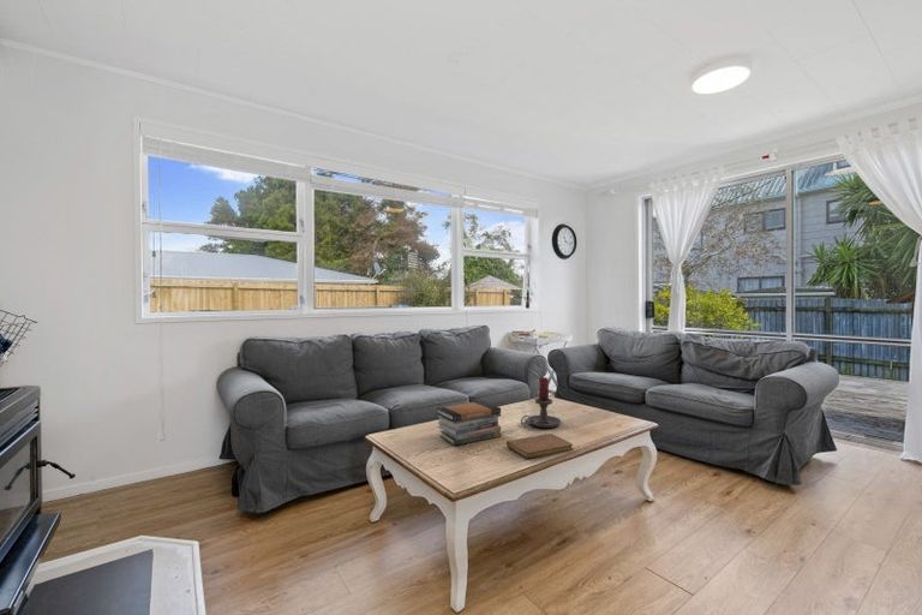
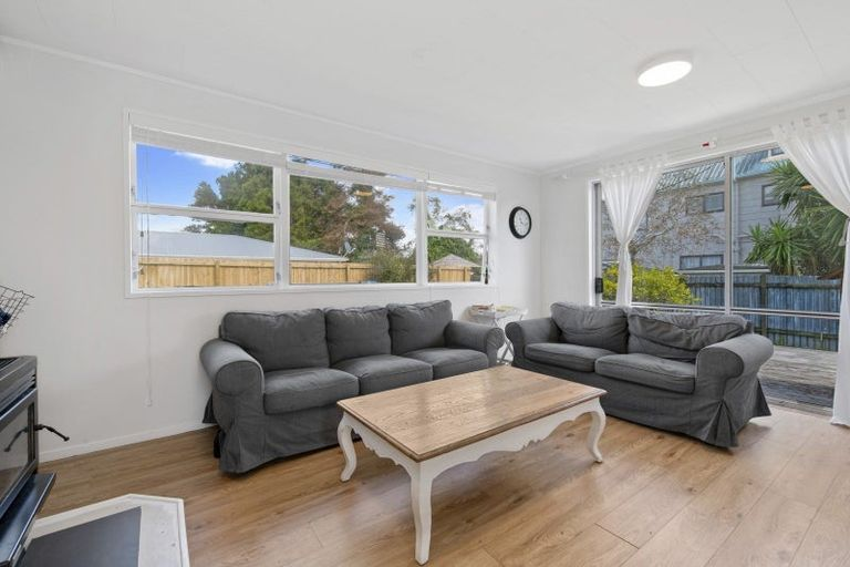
- notebook (539, 444)
- candle holder (539, 400)
- book stack (468, 422)
